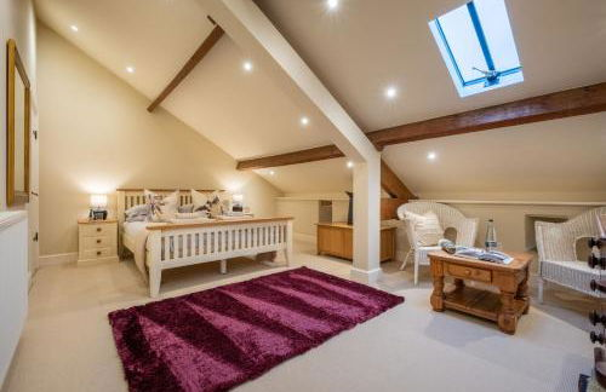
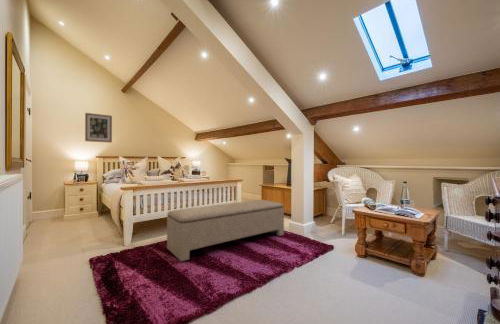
+ bench (230, 223)
+ wall art (98, 128)
